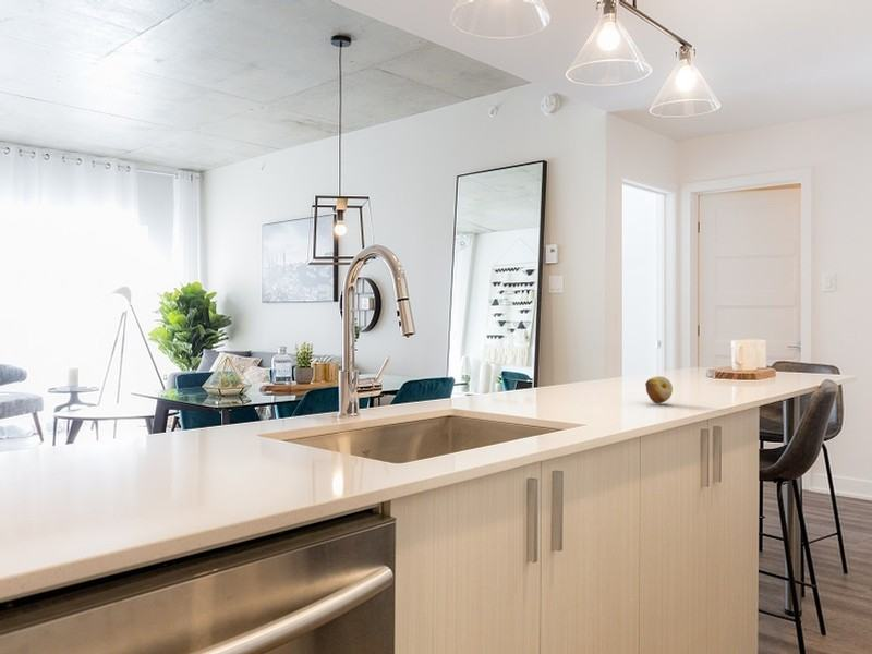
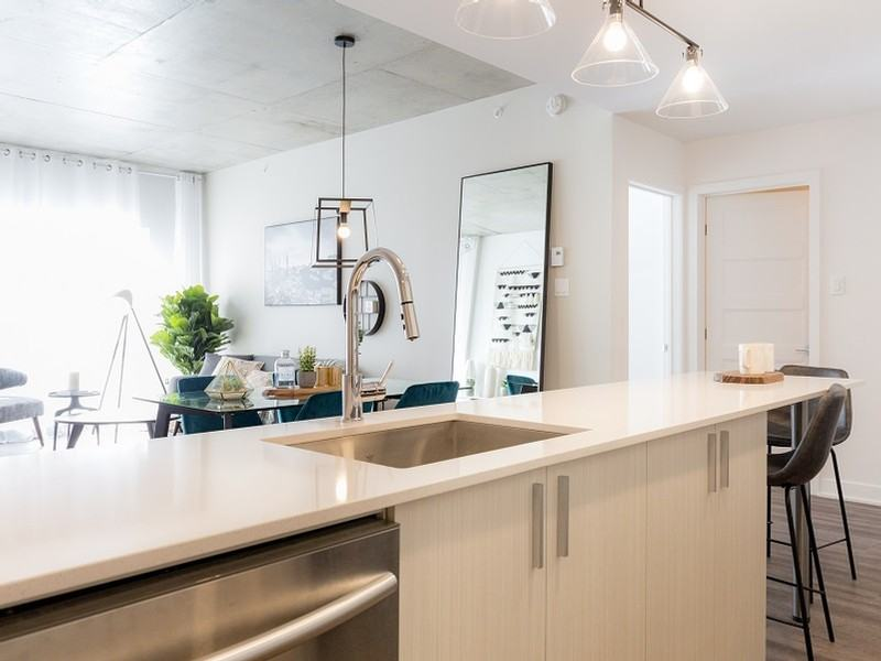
- fruit (658, 389)
